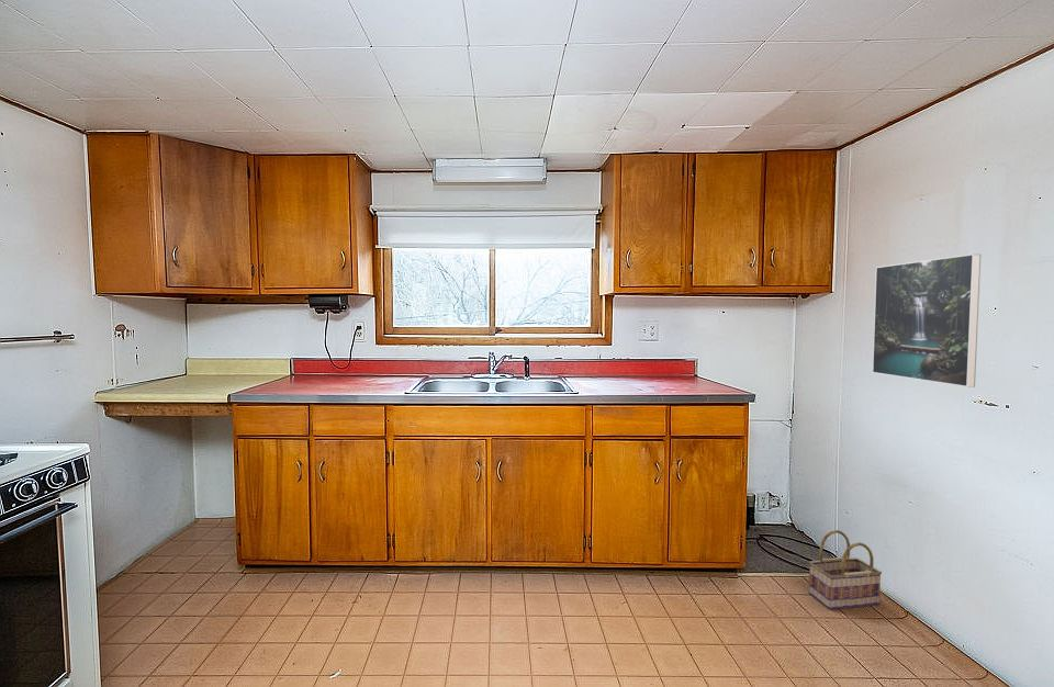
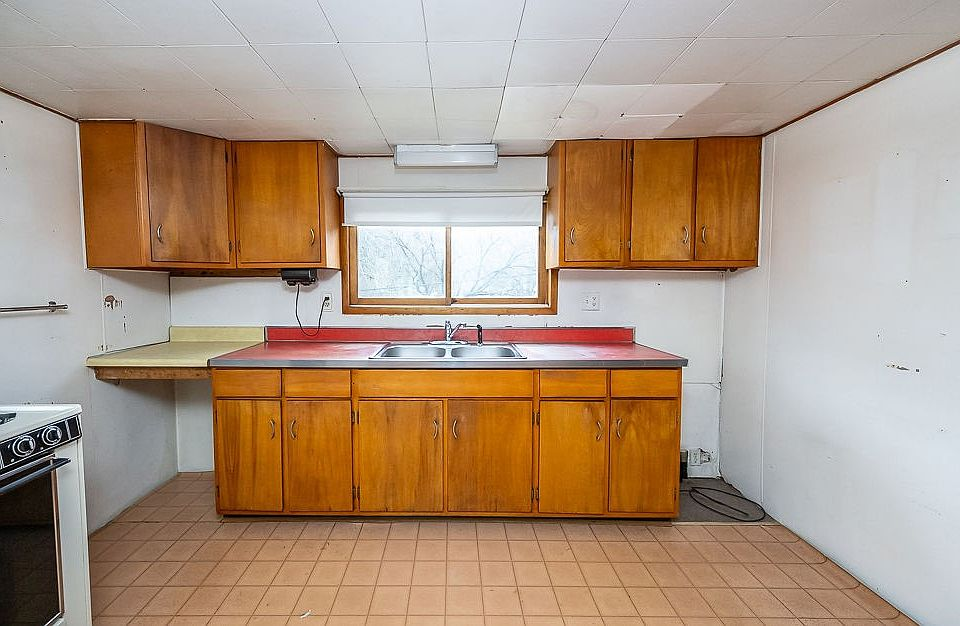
- basket (844, 567)
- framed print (920, 320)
